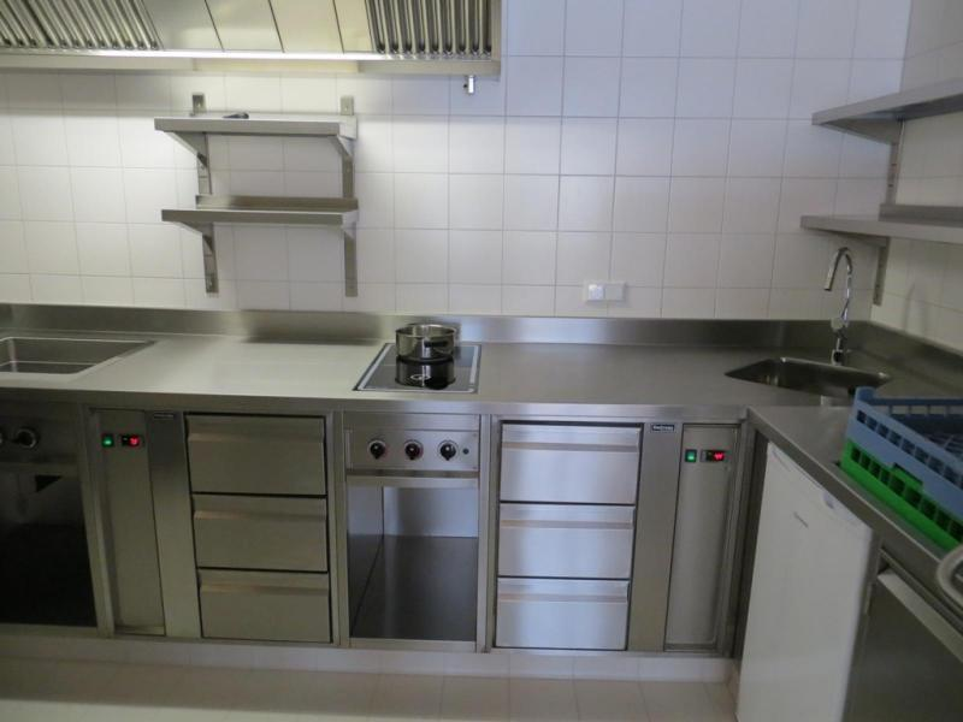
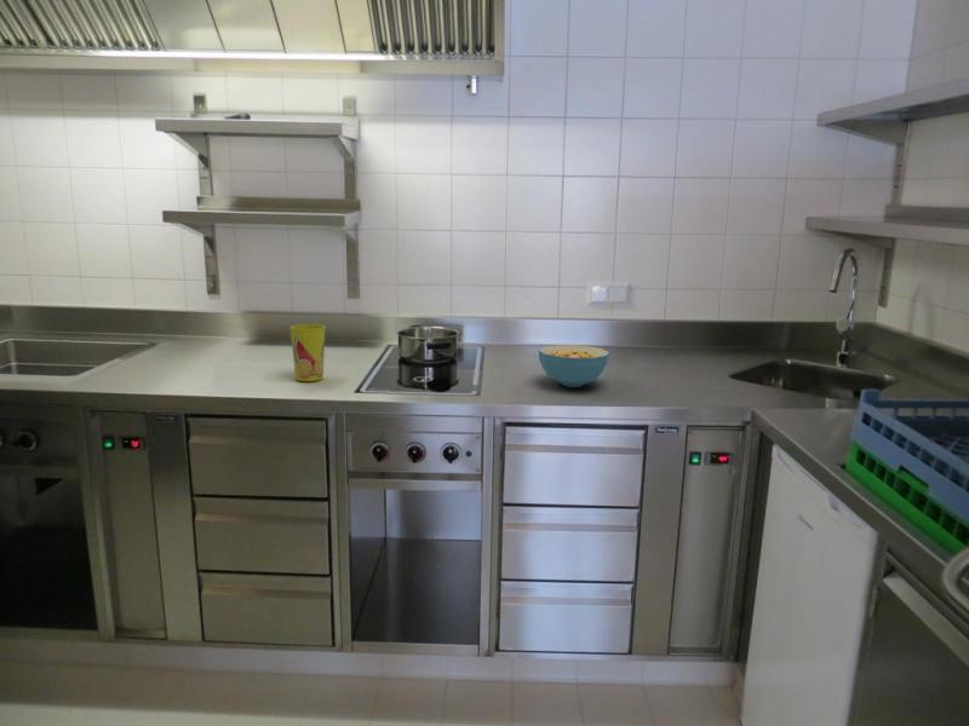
+ cereal bowl (573, 368)
+ cup (308, 352)
